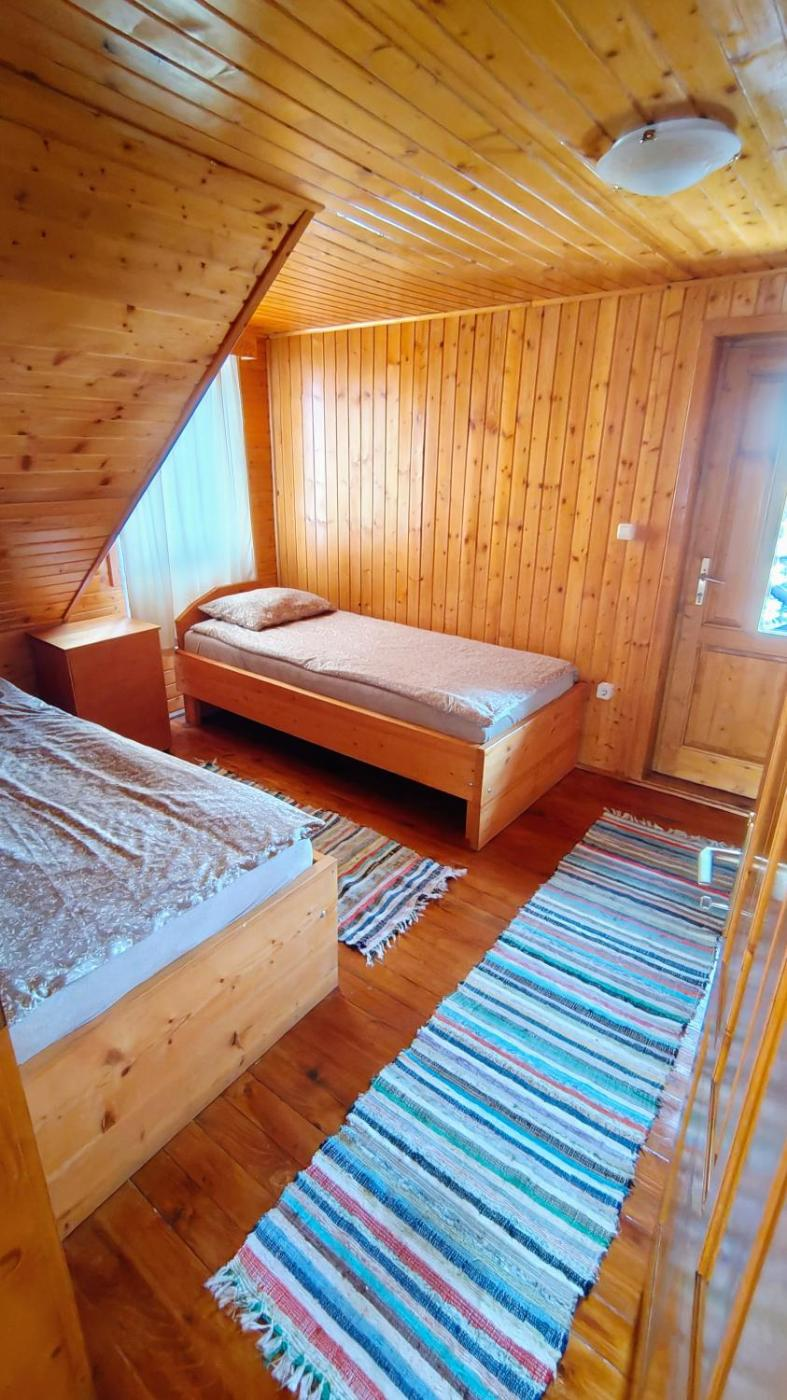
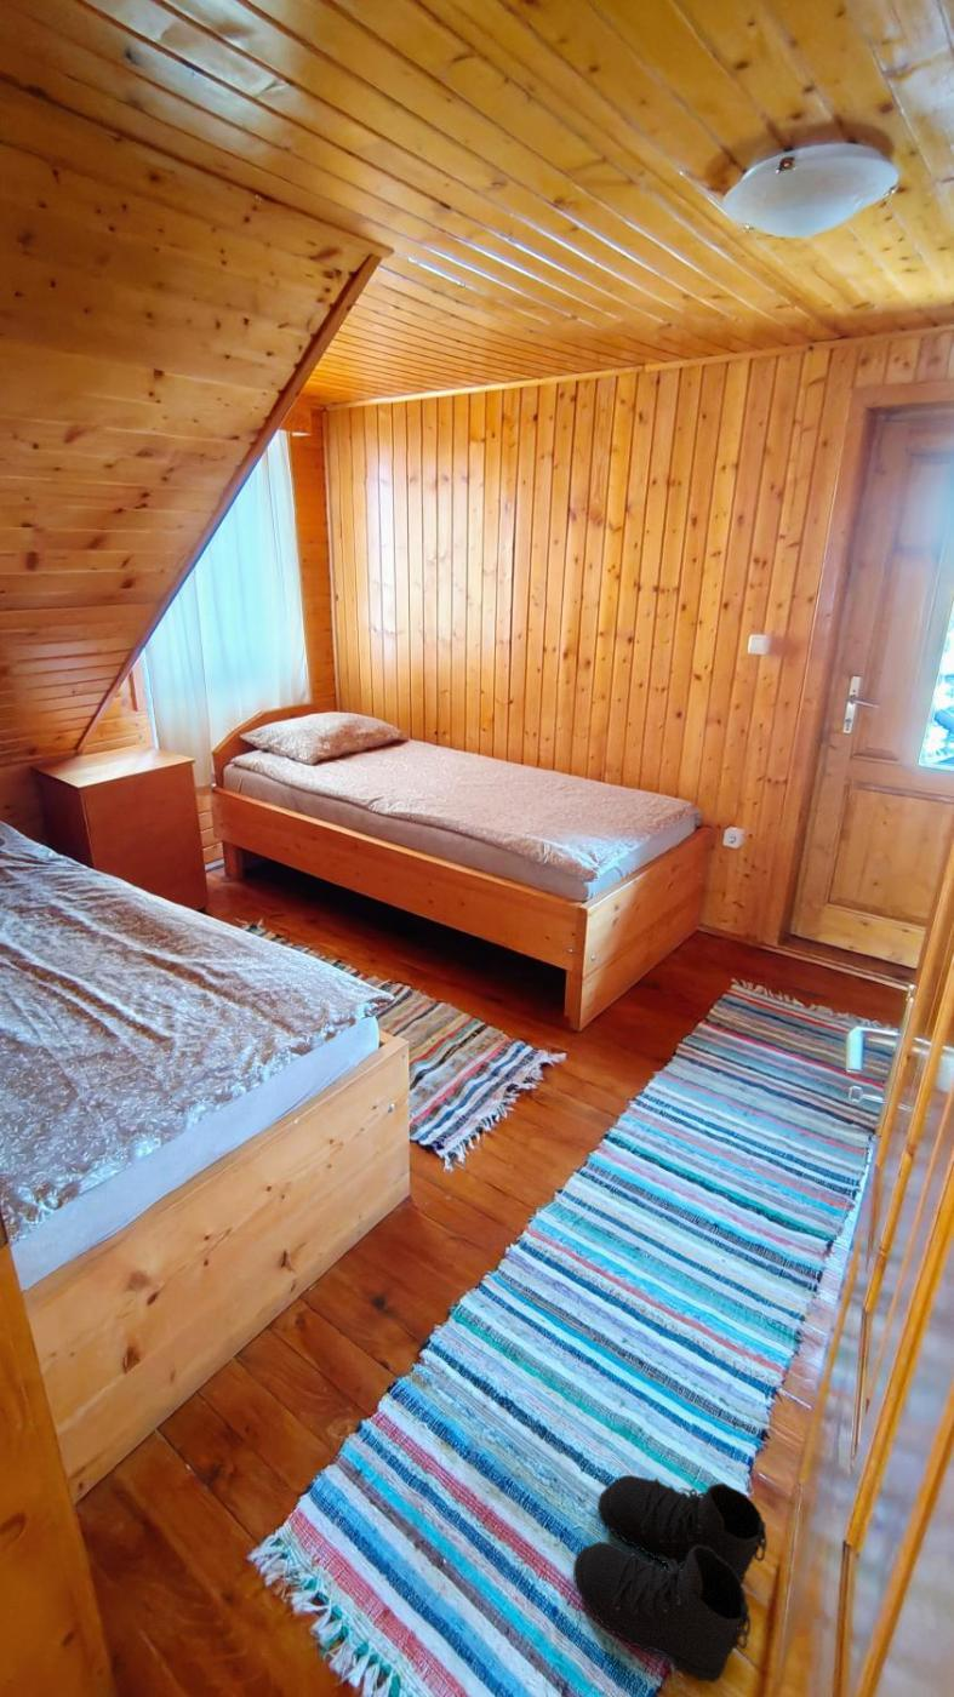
+ boots (669, 1543)
